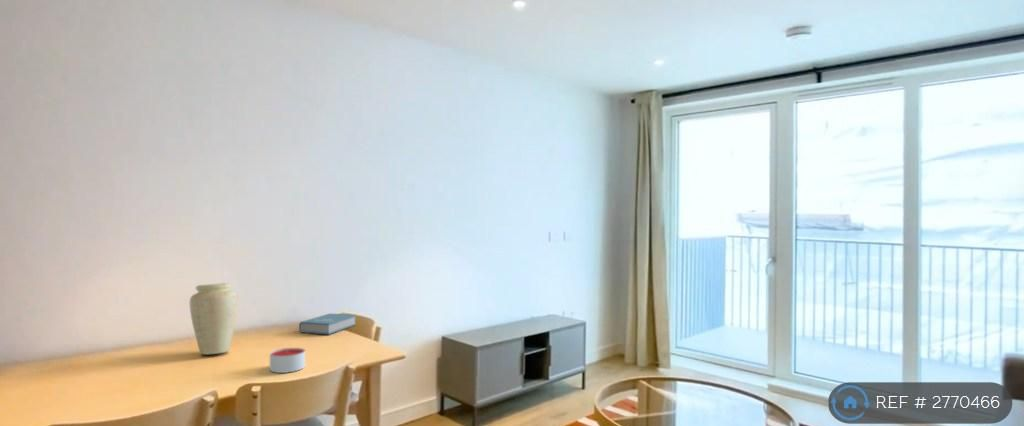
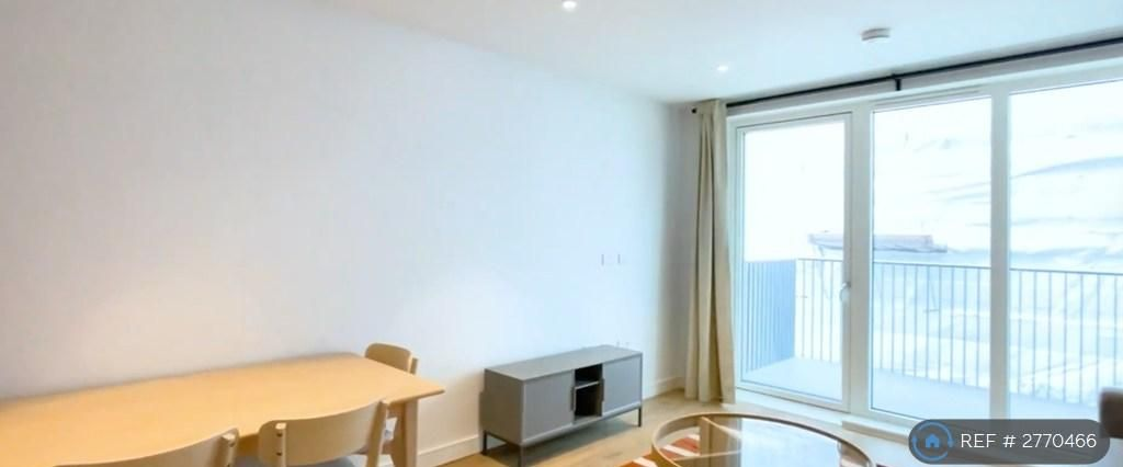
- candle (287, 359)
- book (328, 323)
- vase (213, 317)
